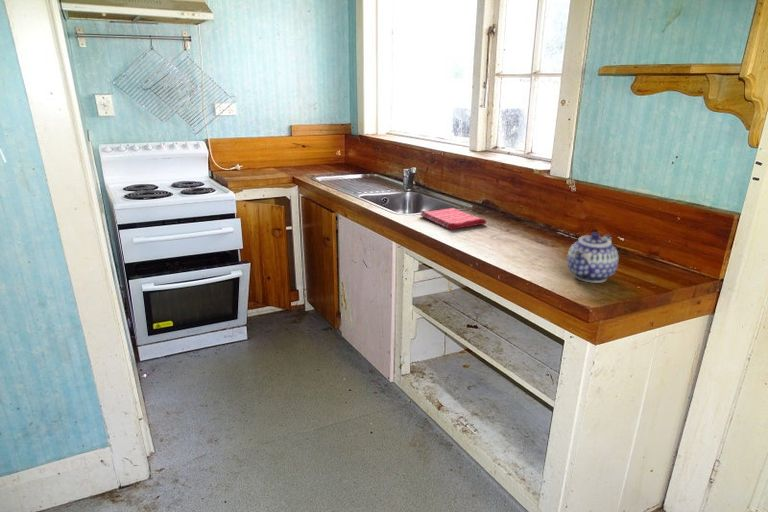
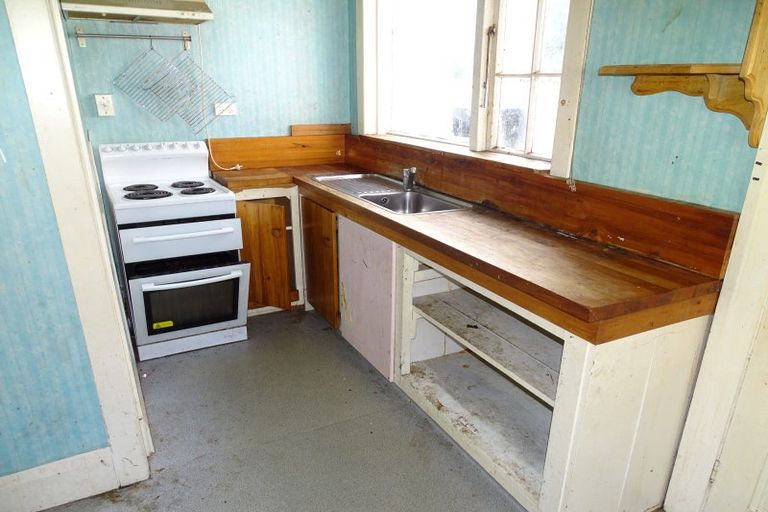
- teapot (592, 255)
- dish towel (452, 217)
